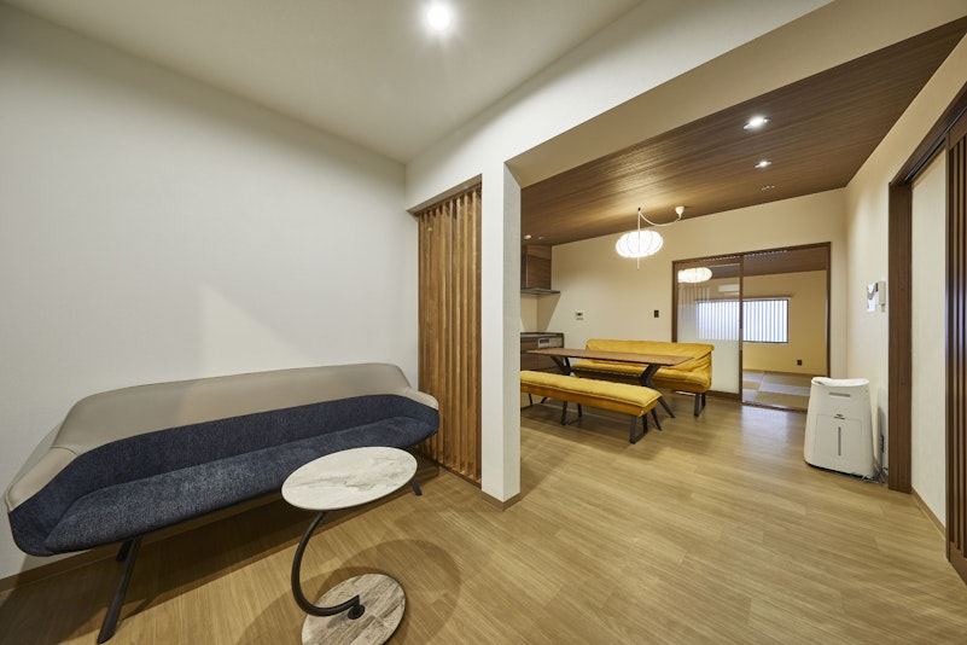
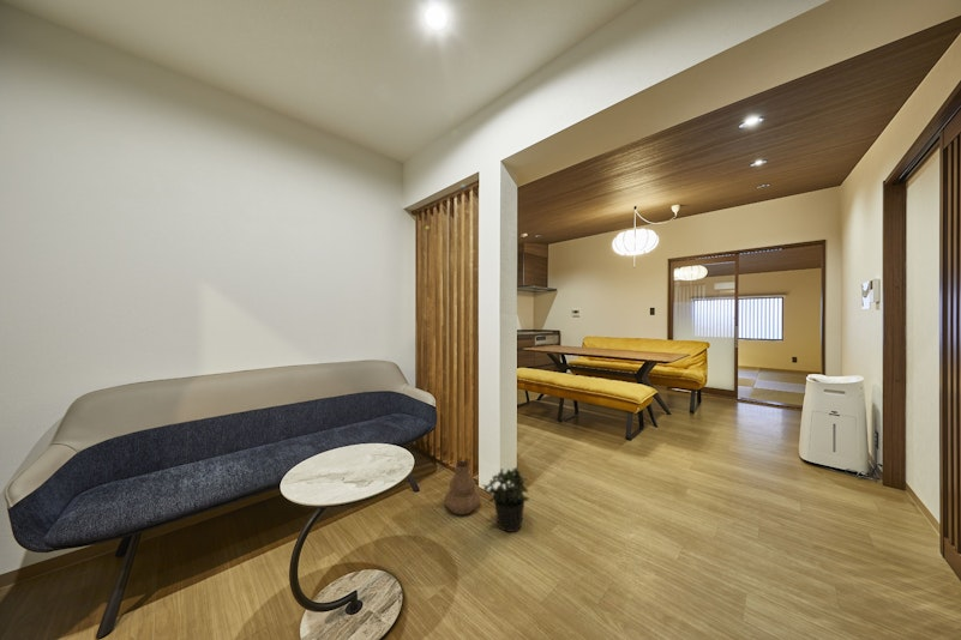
+ vase (462, 484)
+ potted plant (510, 496)
